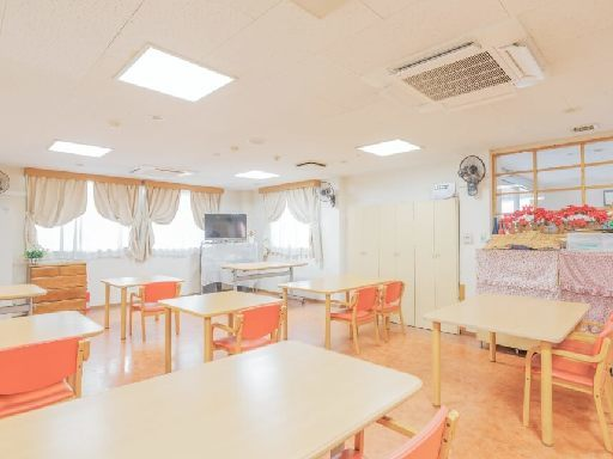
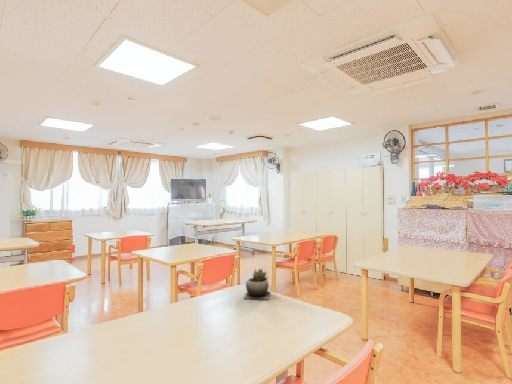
+ succulent plant (257, 281)
